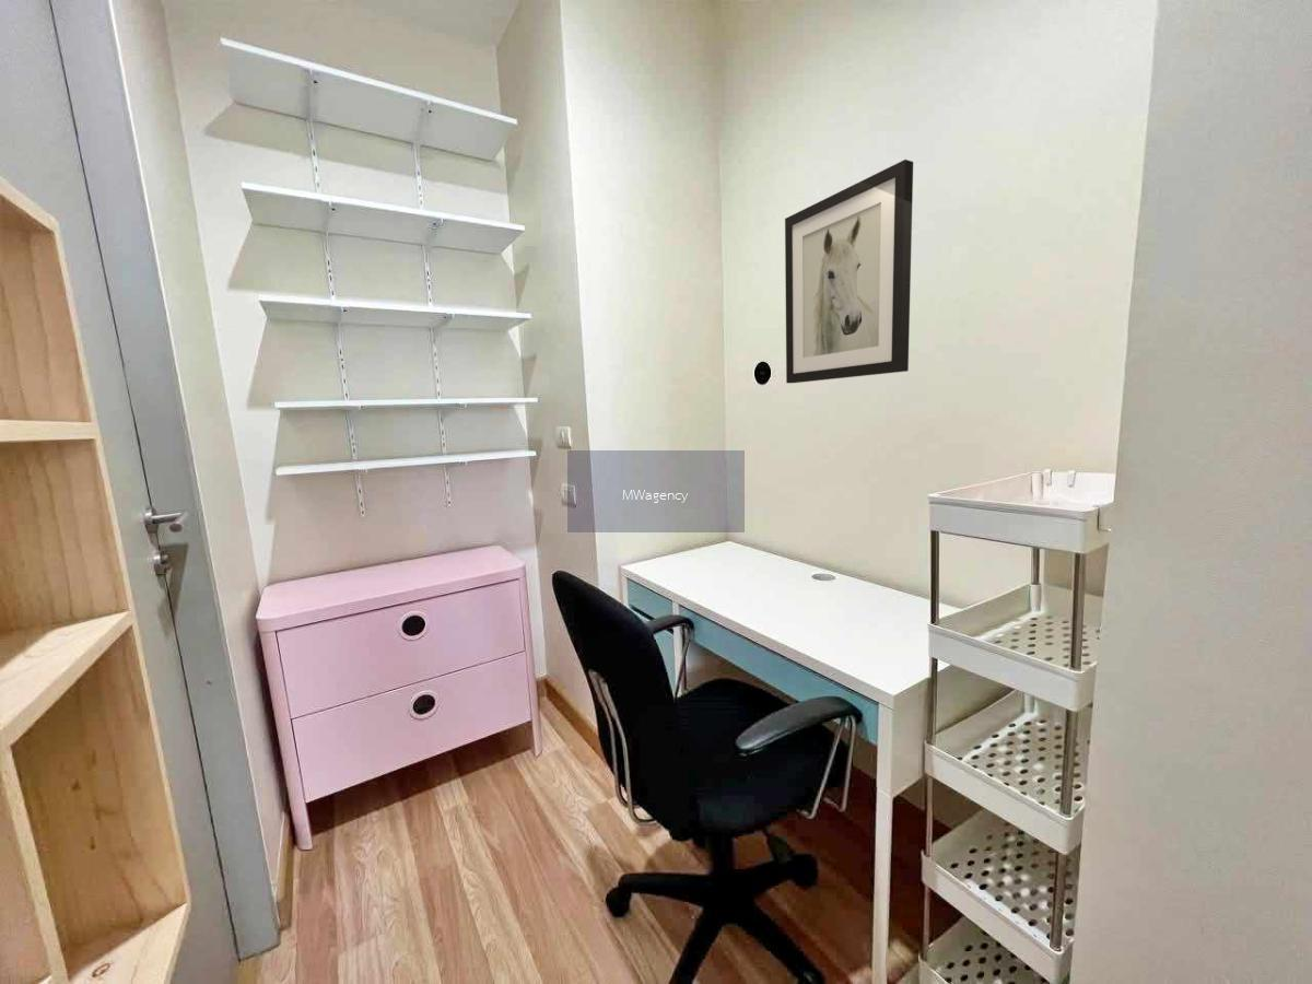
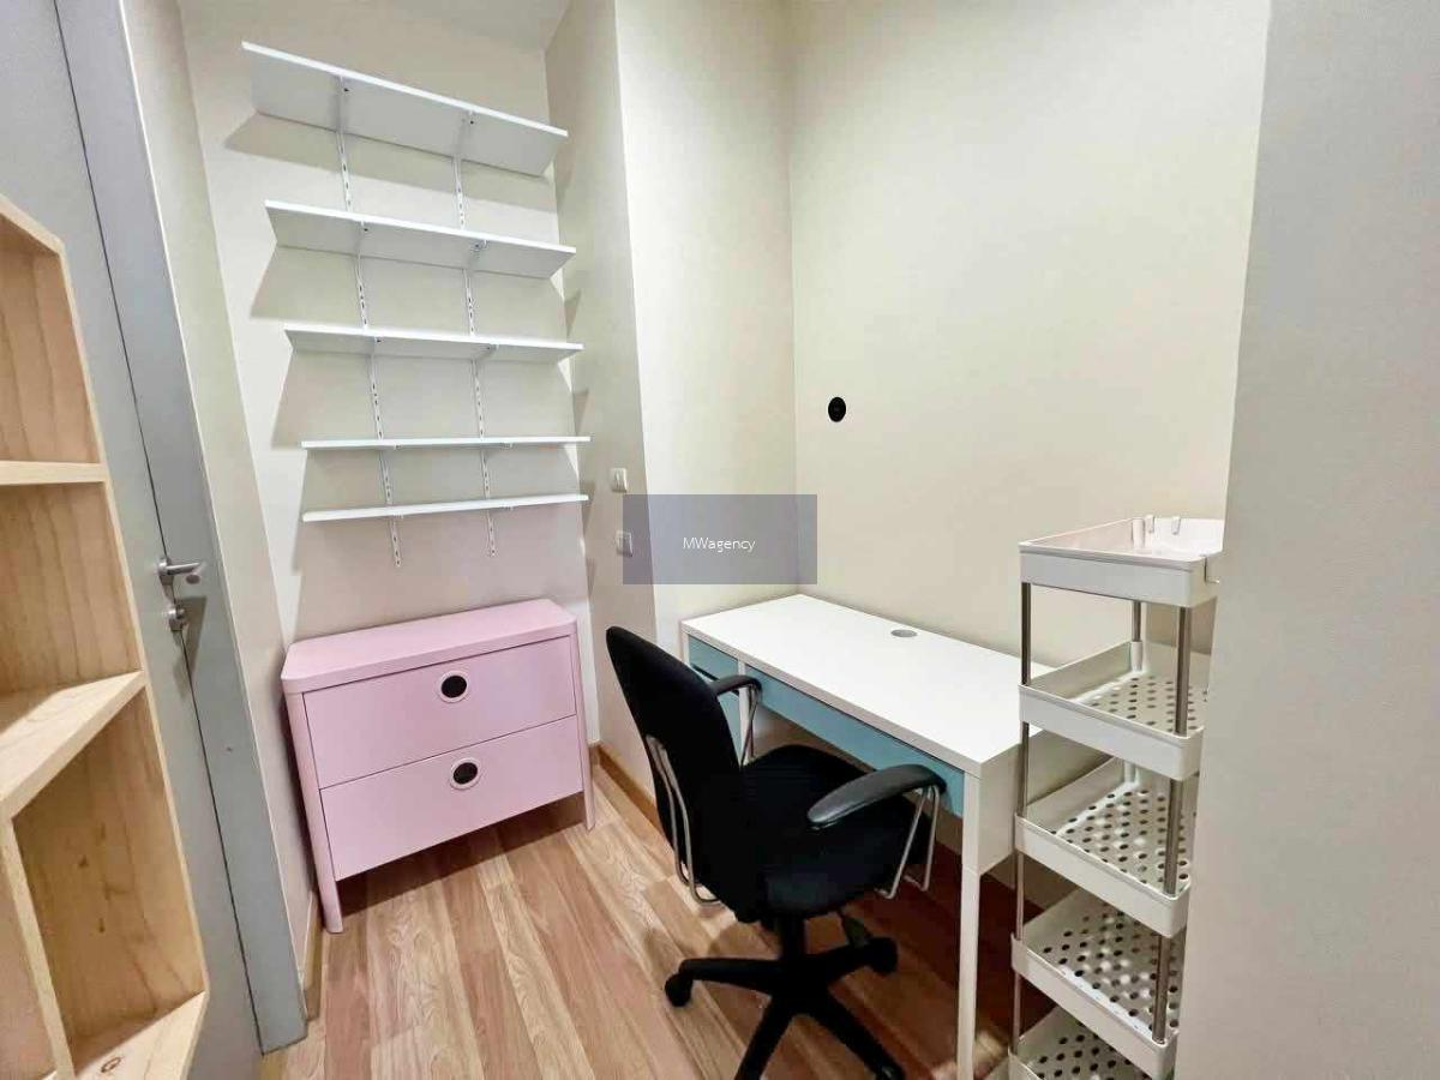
- wall art (841, 288)
